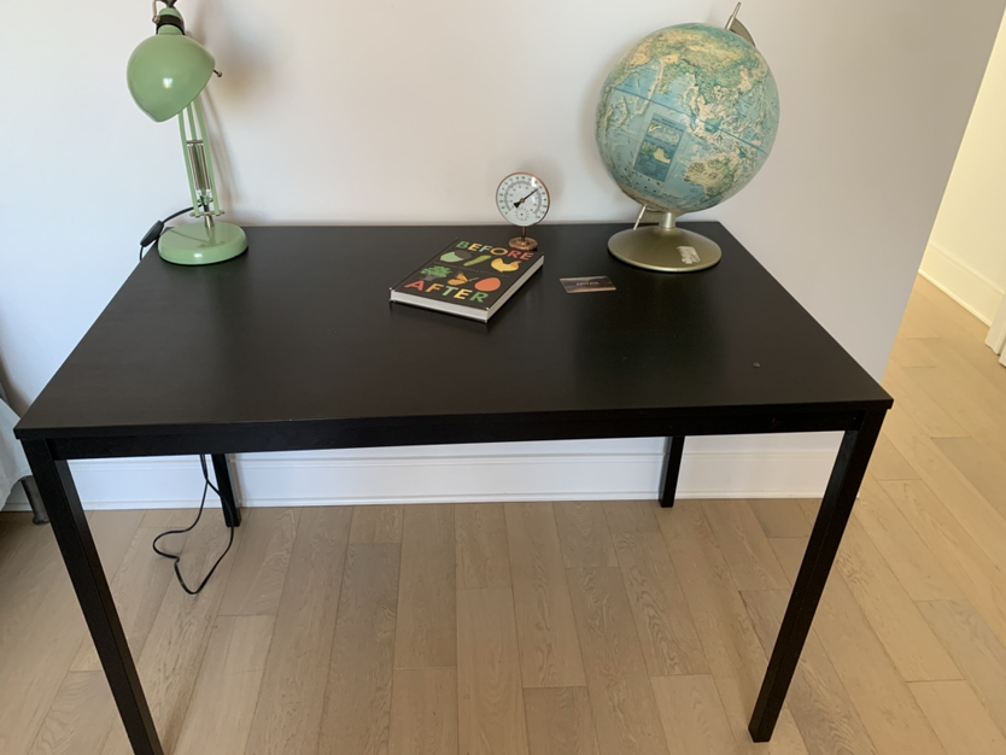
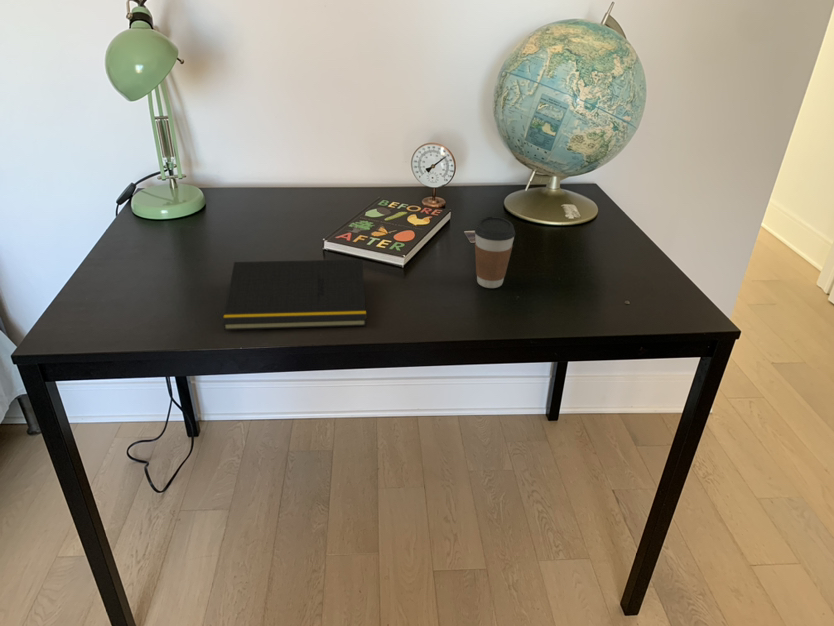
+ notepad (297, 292)
+ coffee cup (492, 253)
